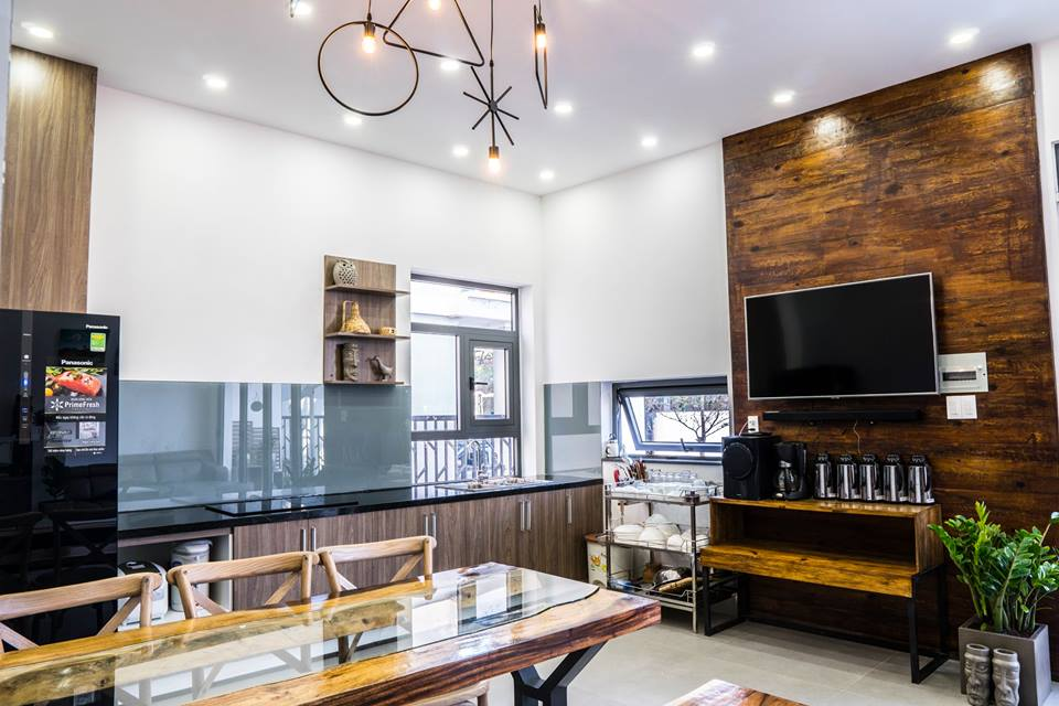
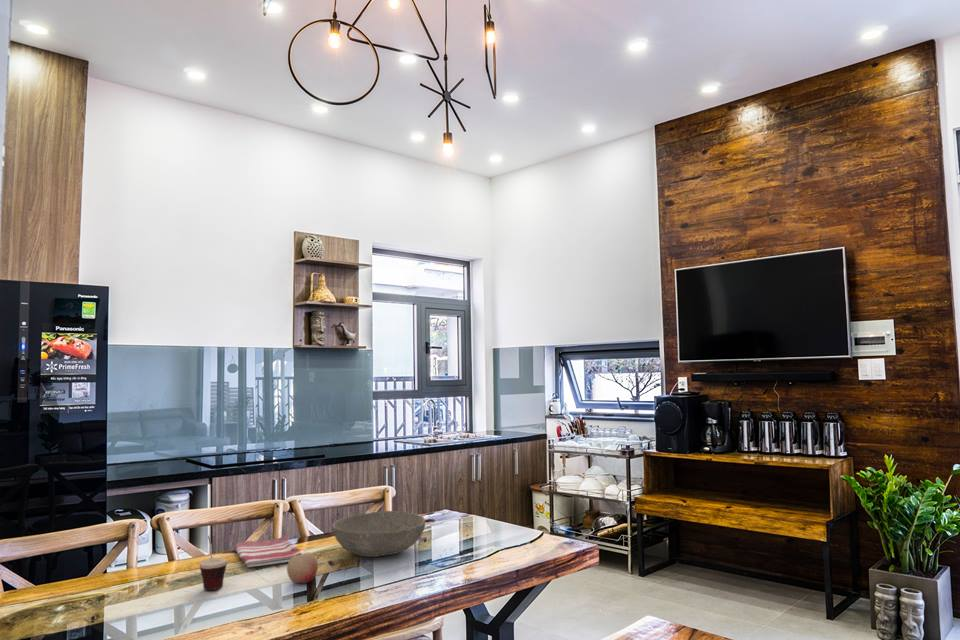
+ cup (211, 562)
+ dish towel (267, 551)
+ fruit (302, 567)
+ bowl (379, 536)
